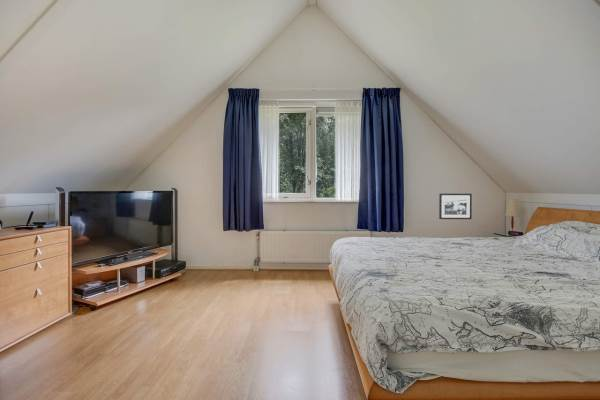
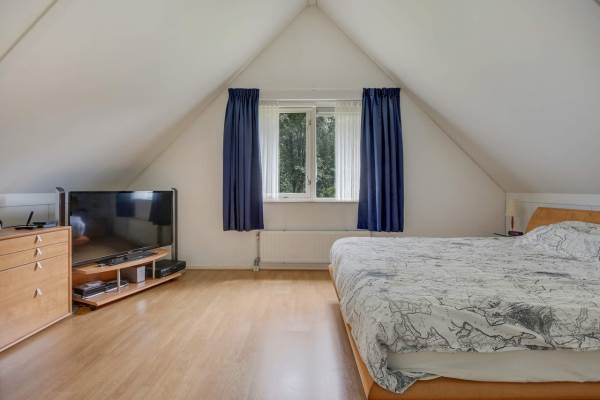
- picture frame (455, 206)
